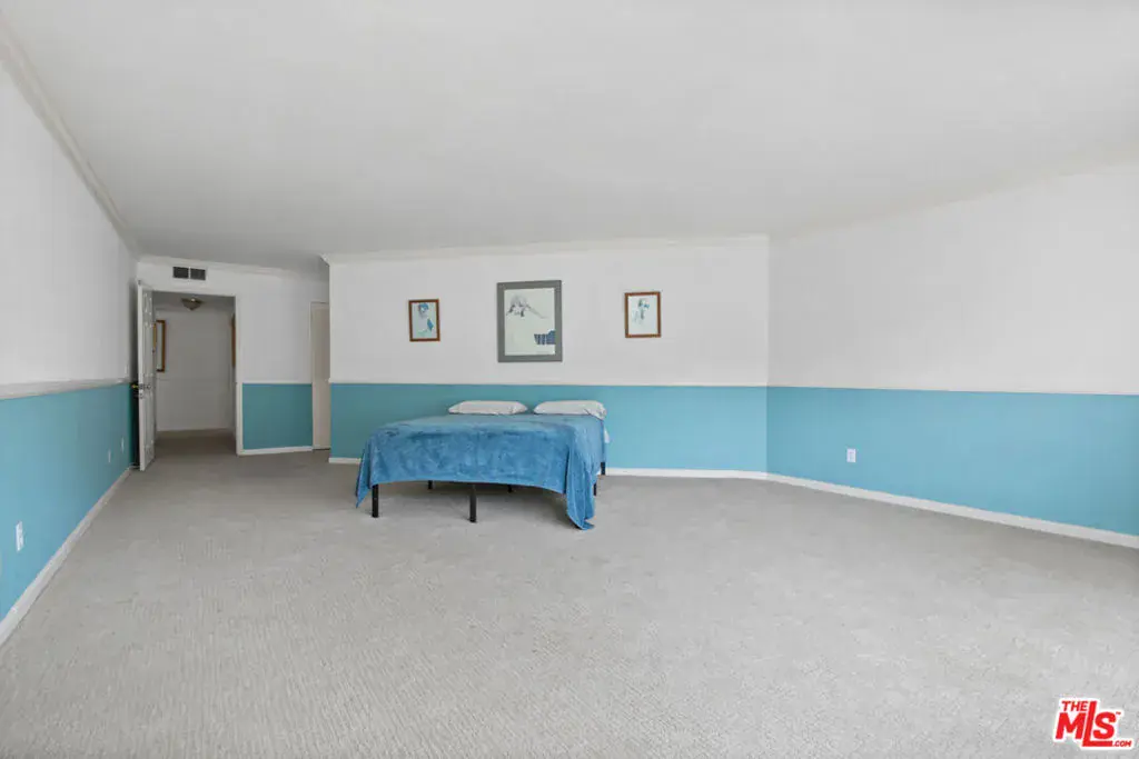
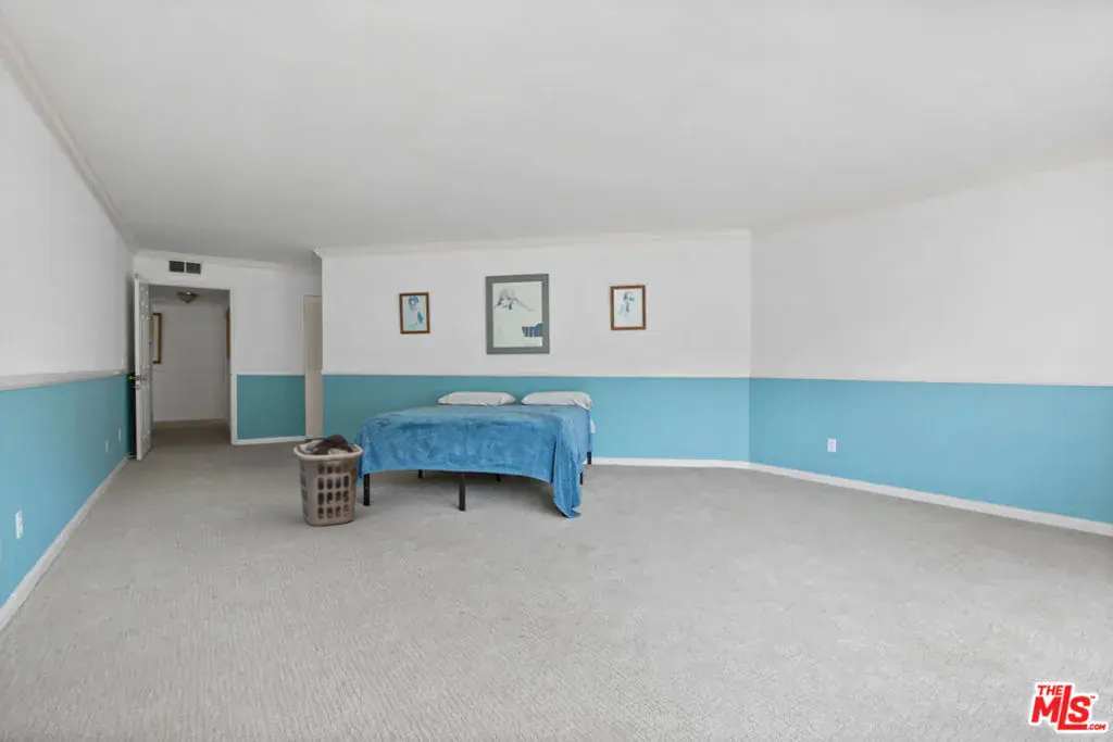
+ clothes hamper (328, 476)
